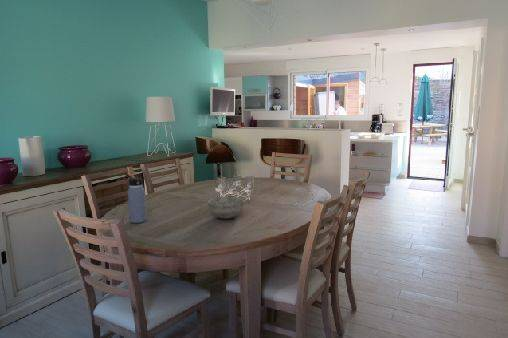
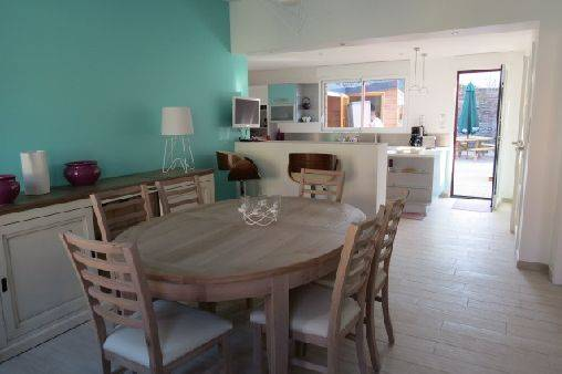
- water bottle (135, 197)
- bowl (226, 209)
